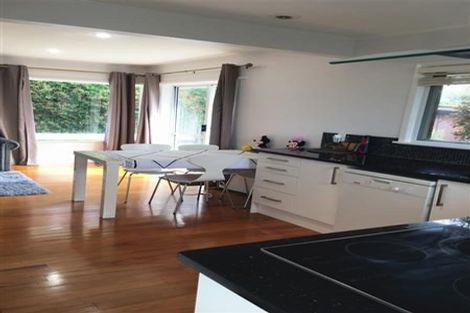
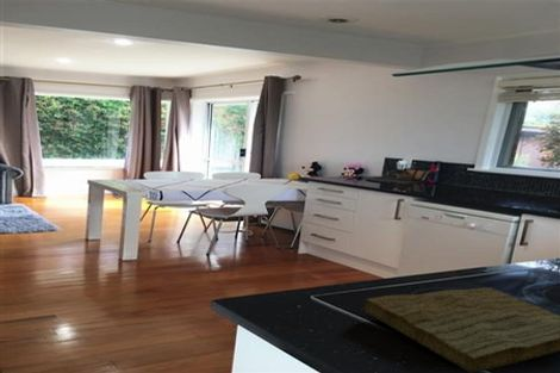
+ cutting board (481, 318)
